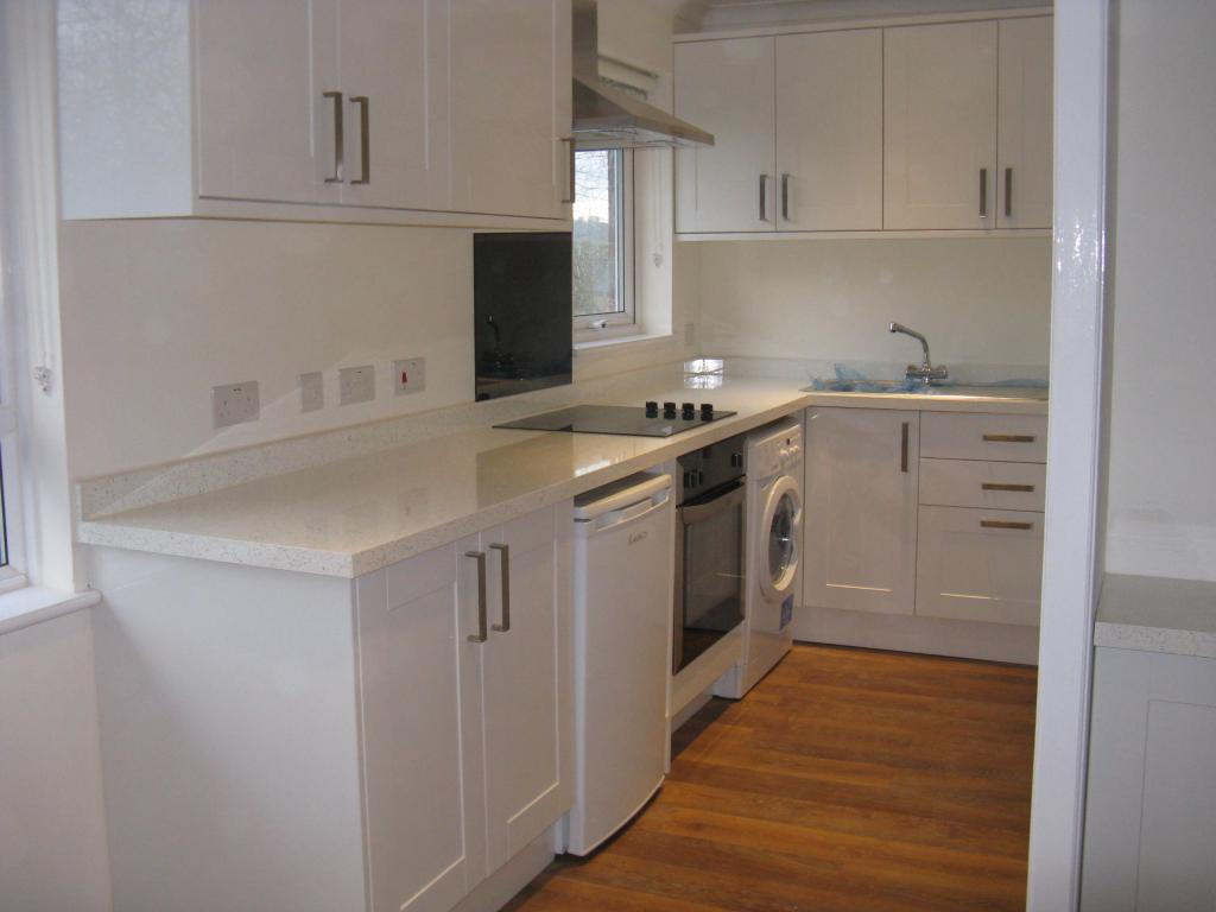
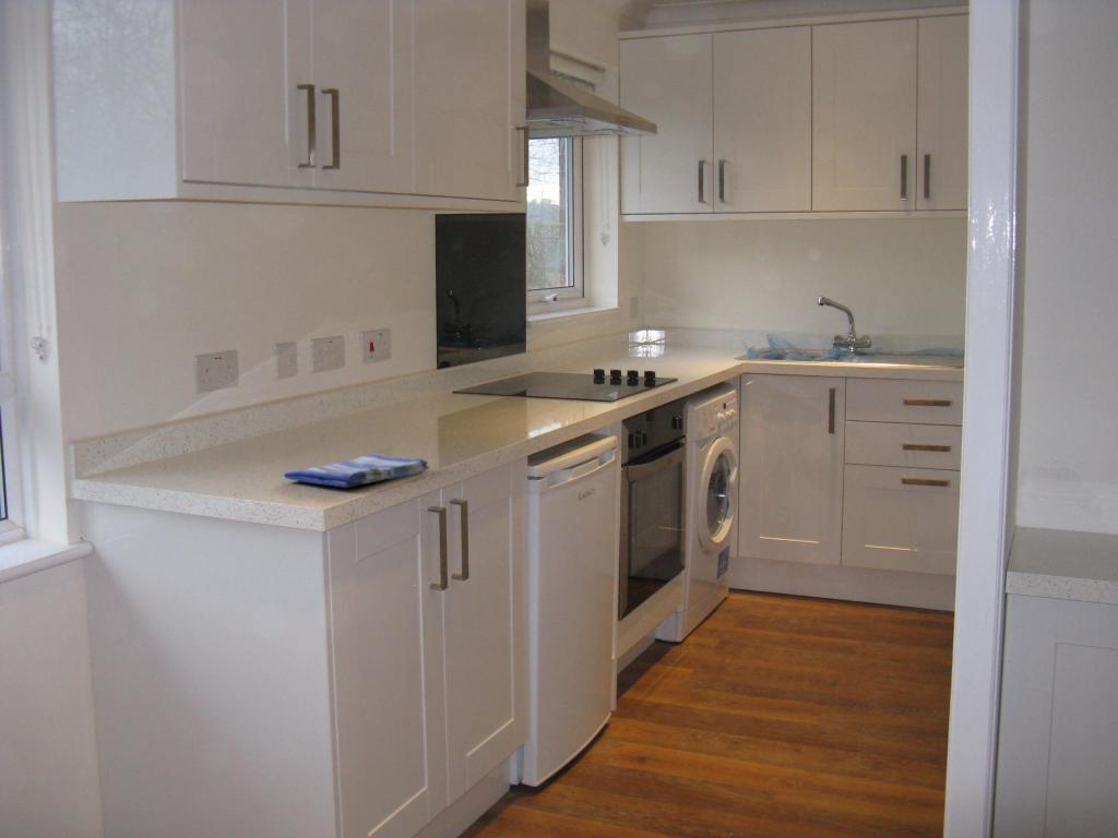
+ dish towel (358, 469)
